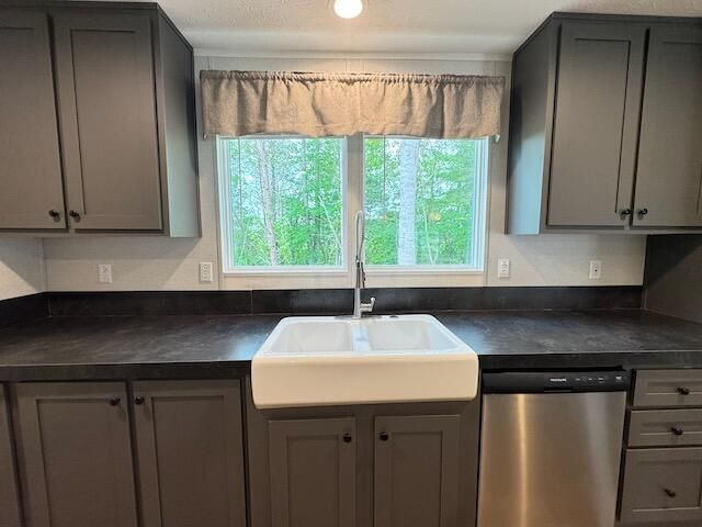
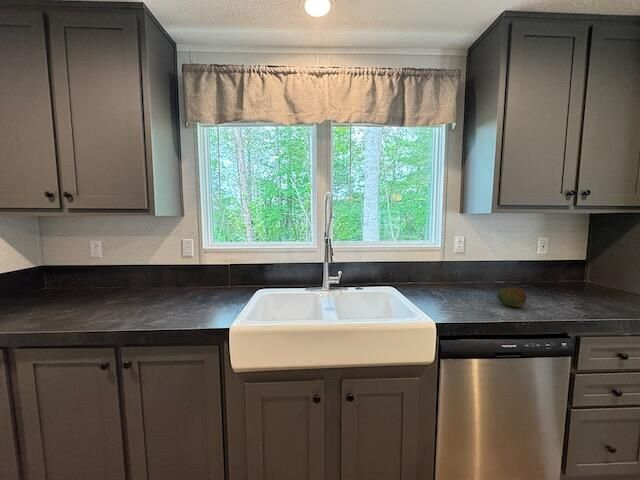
+ fruit (511, 296)
